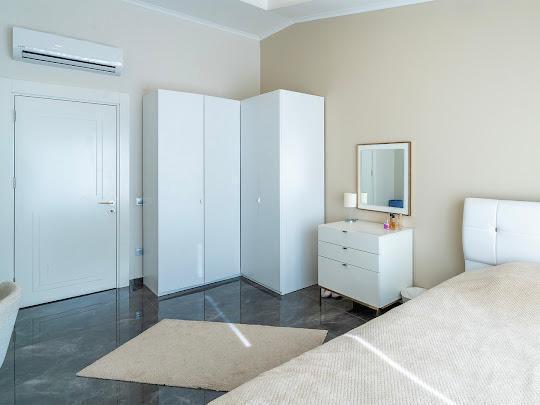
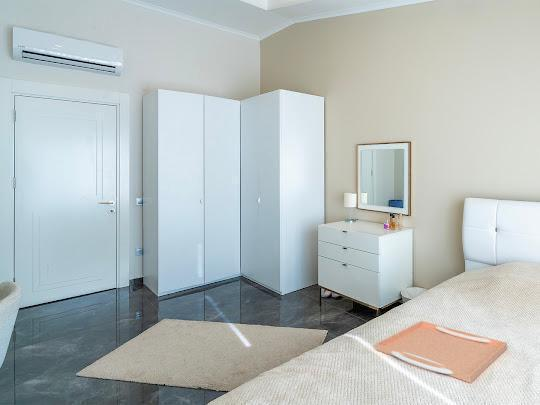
+ serving tray (441, 346)
